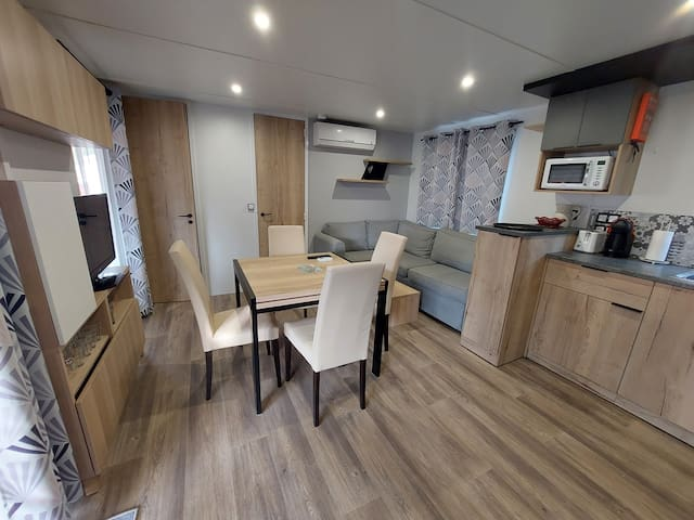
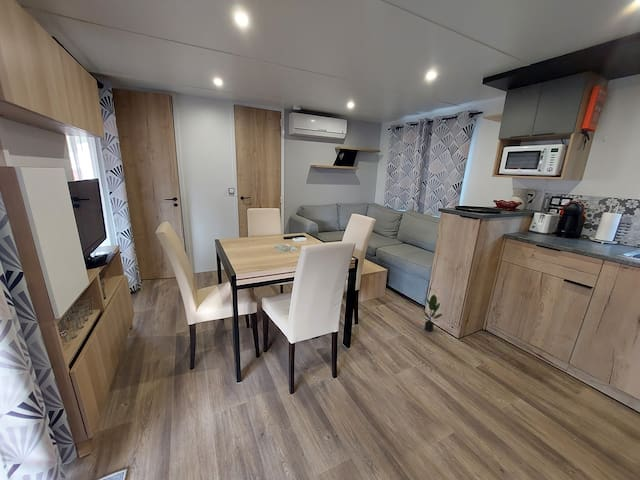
+ potted plant (431, 314)
